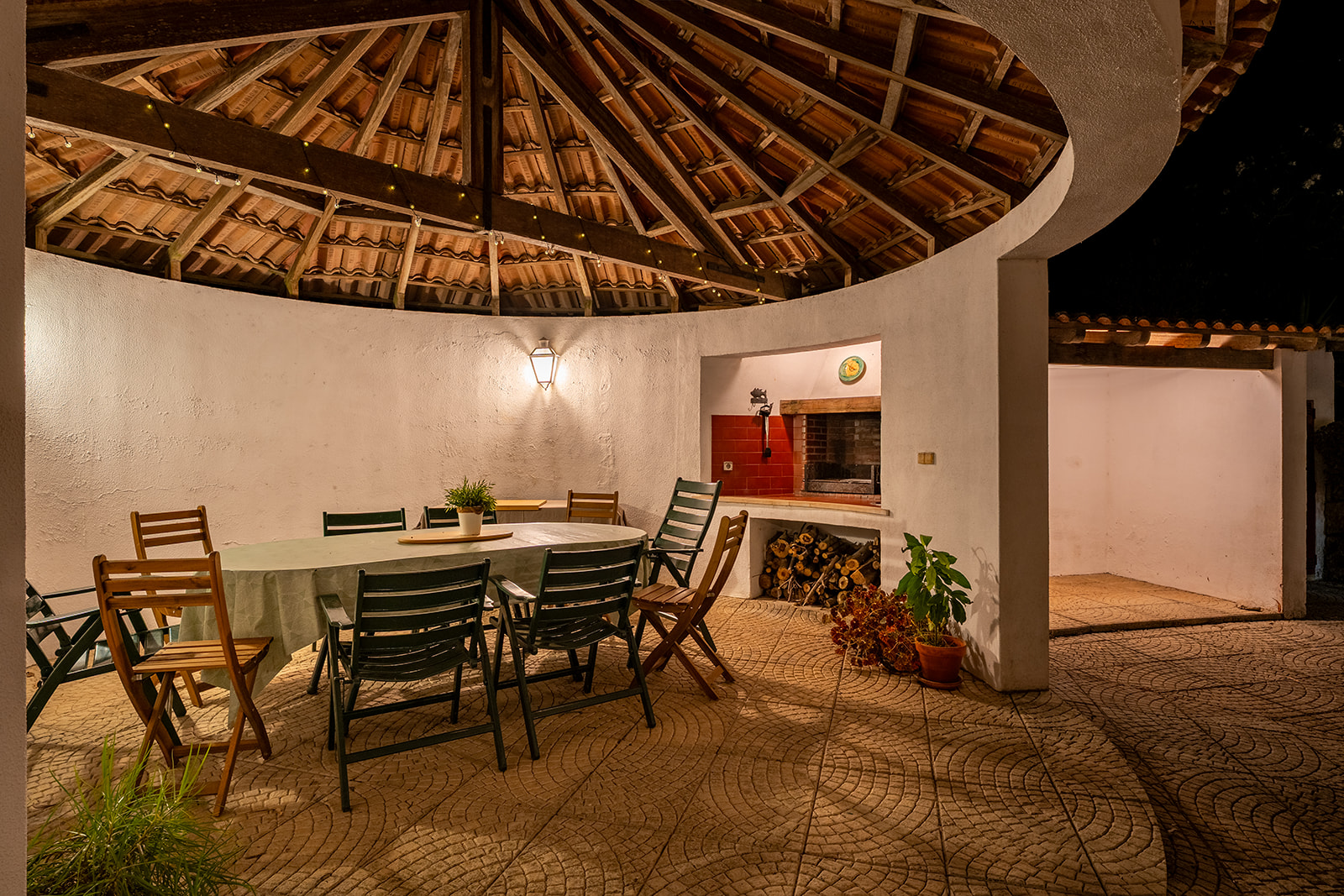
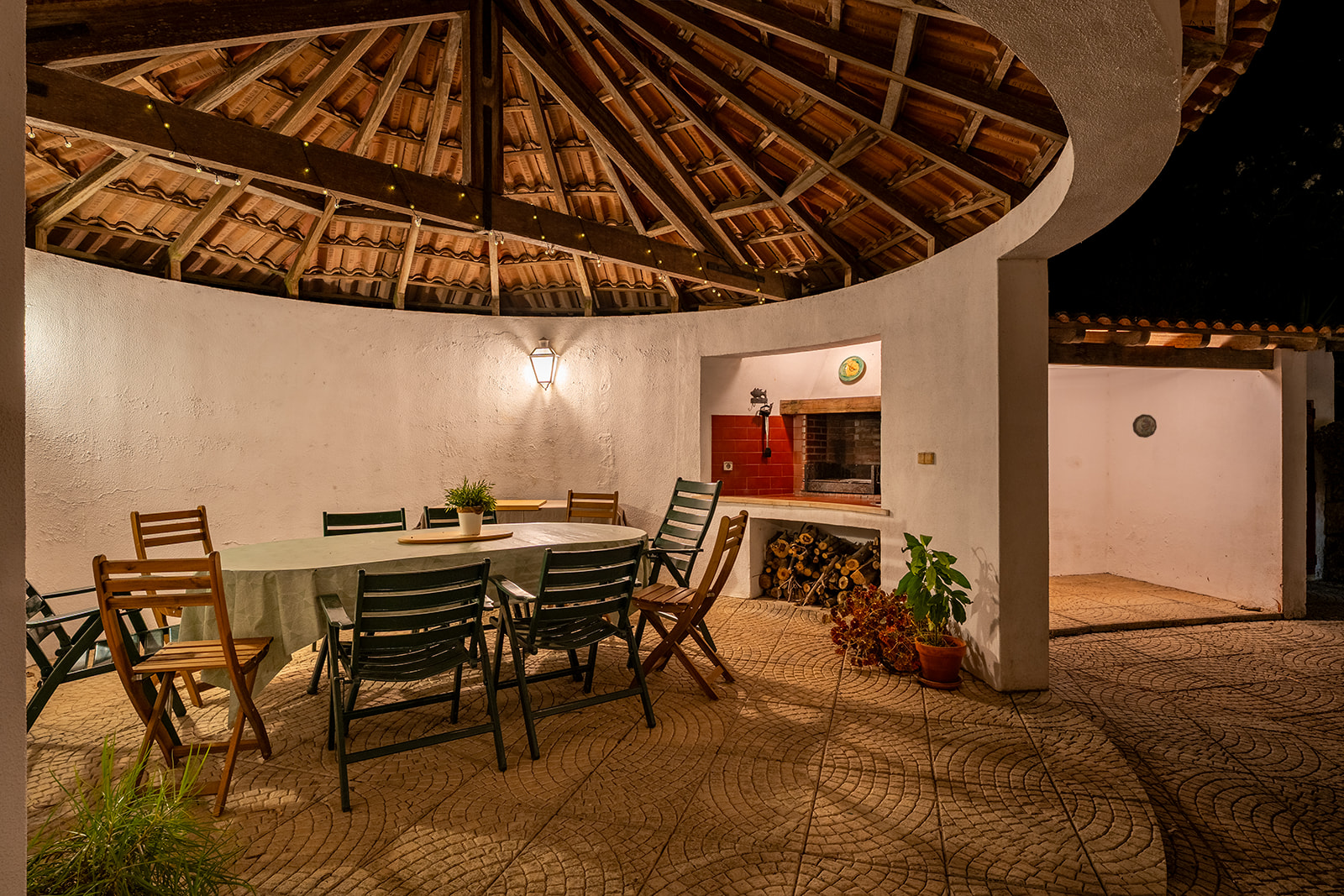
+ decorative plate (1145, 426)
